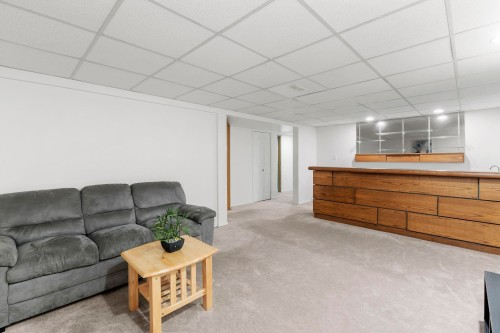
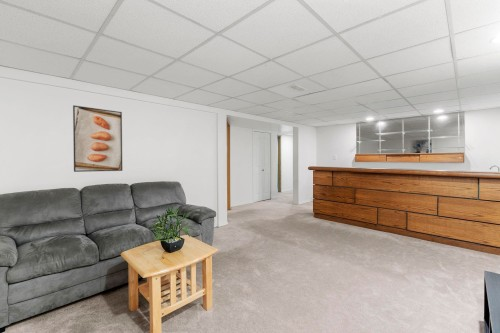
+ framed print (99, 140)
